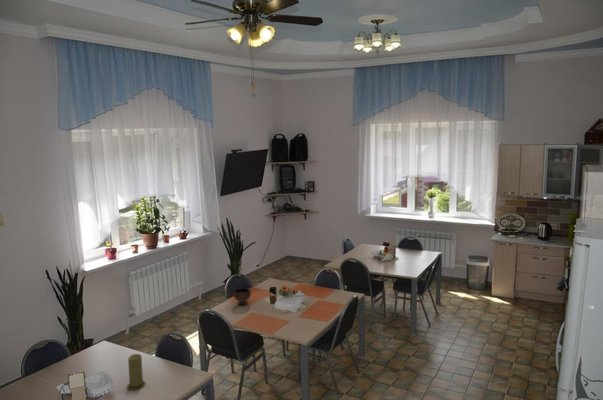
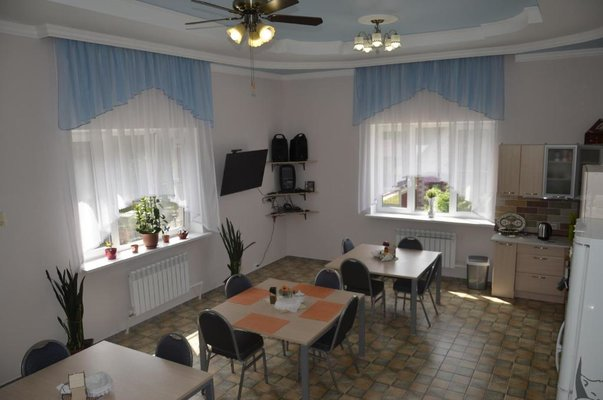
- candle (135, 370)
- bowl (242, 296)
